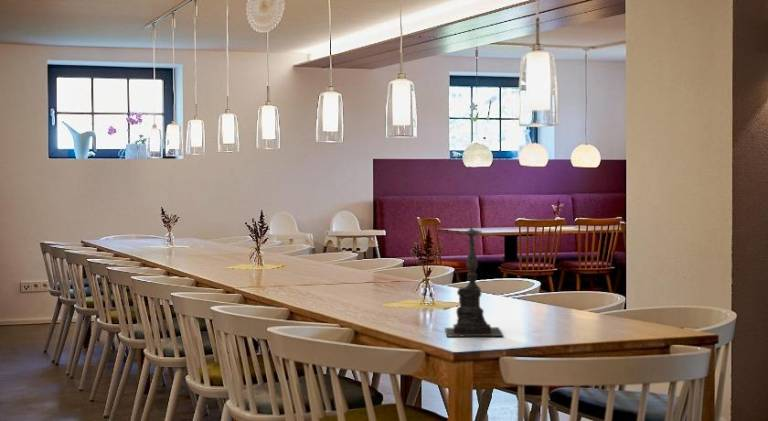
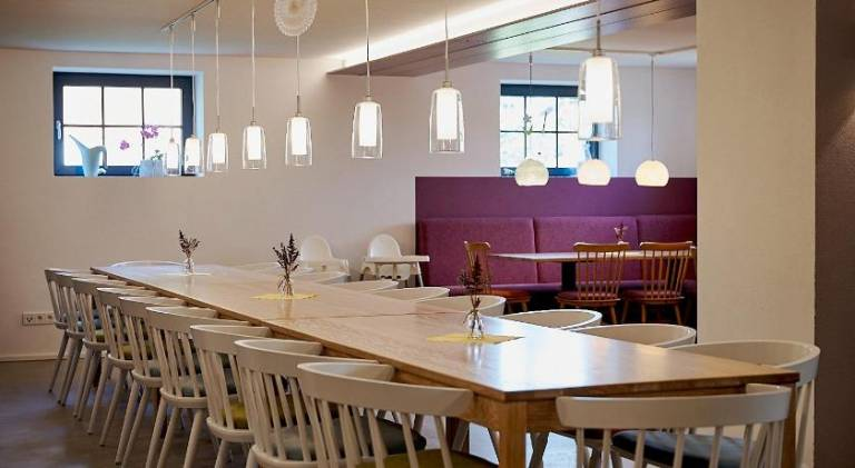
- candle holder (473, 273)
